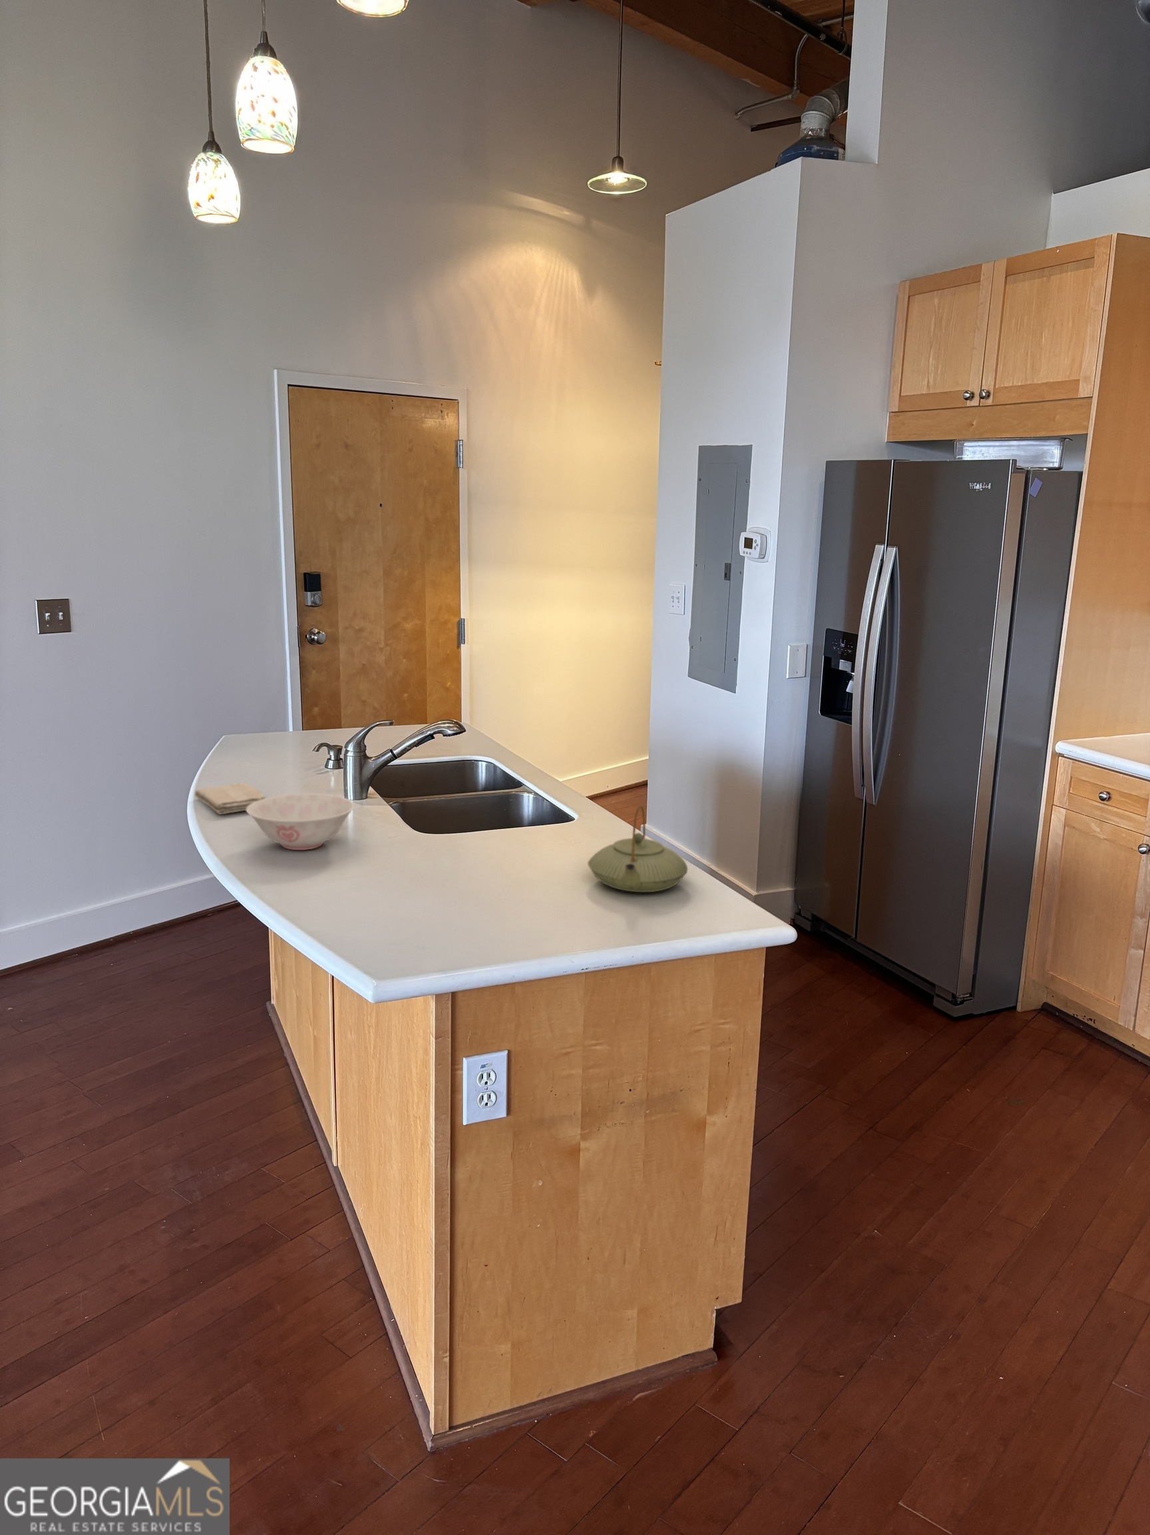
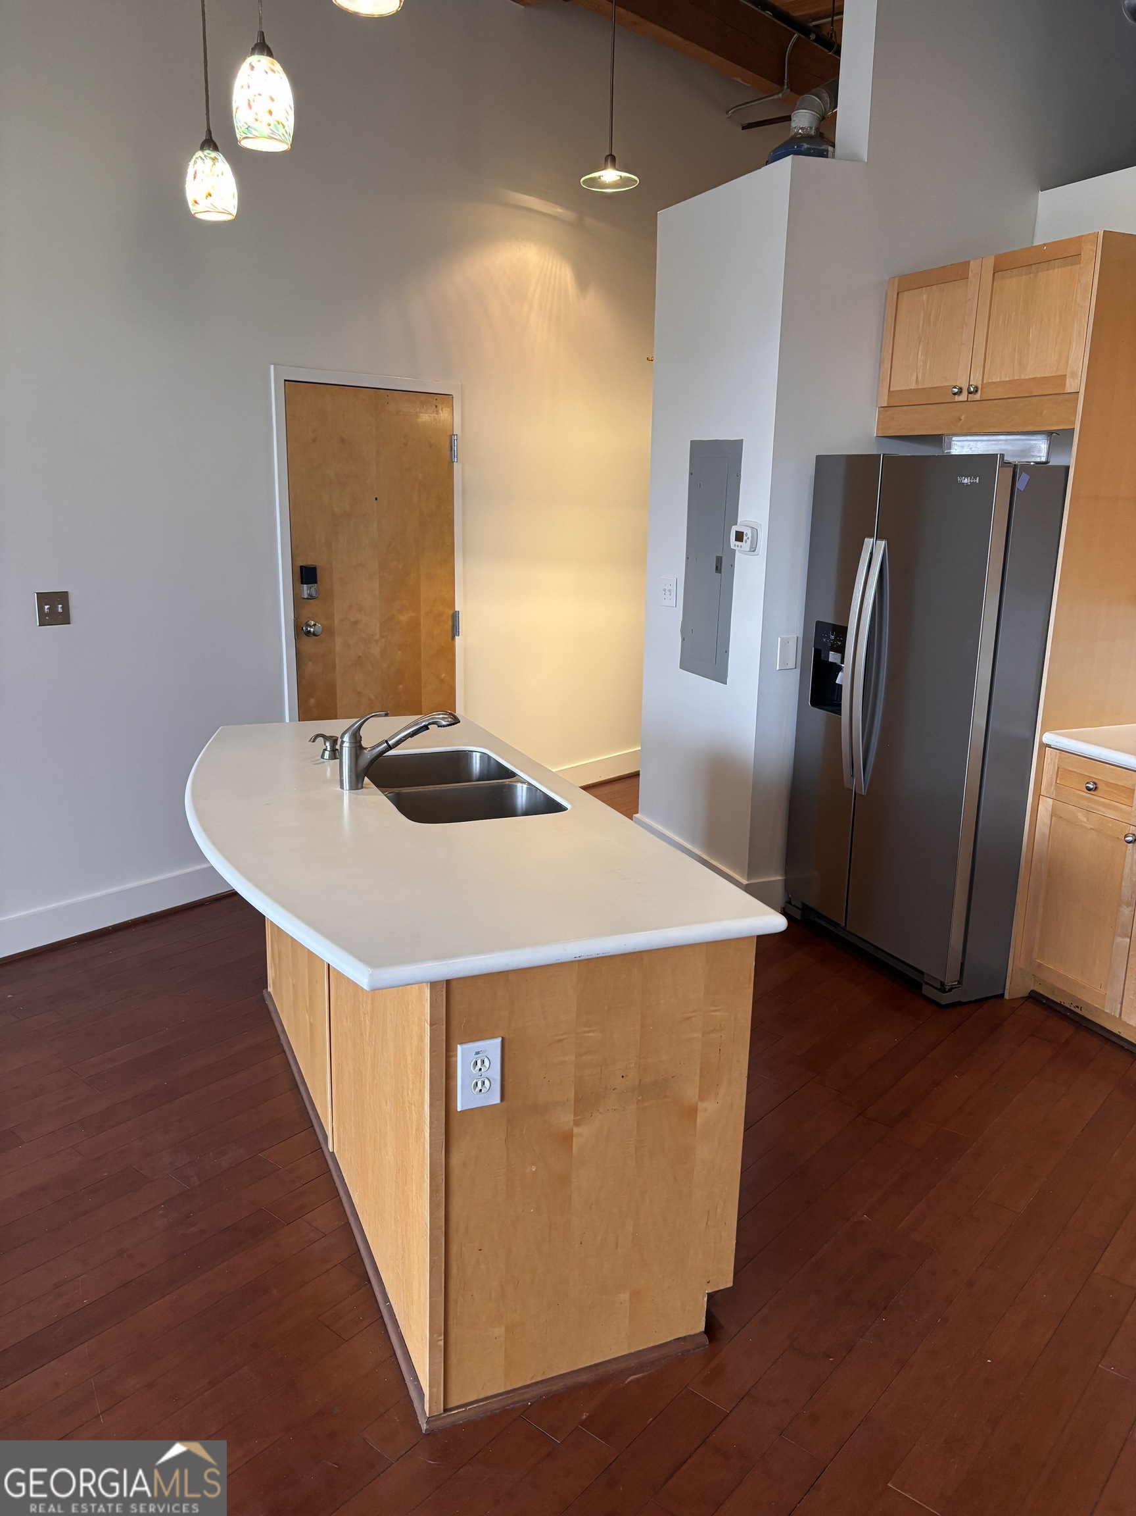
- teapot (637, 847)
- washcloth (231, 797)
- bowl (302, 826)
